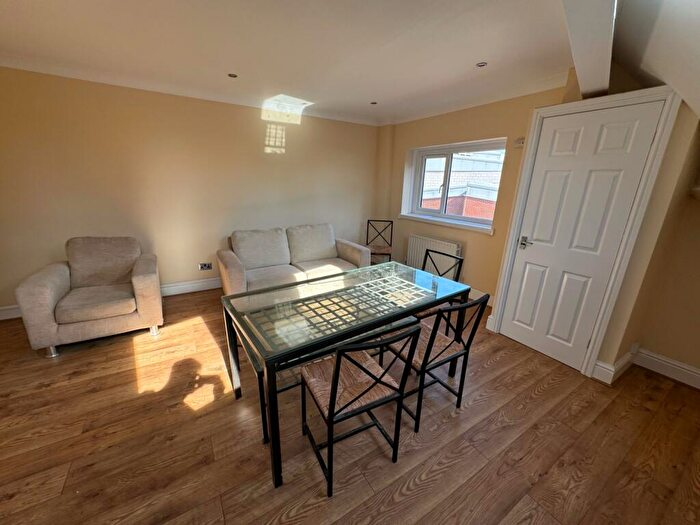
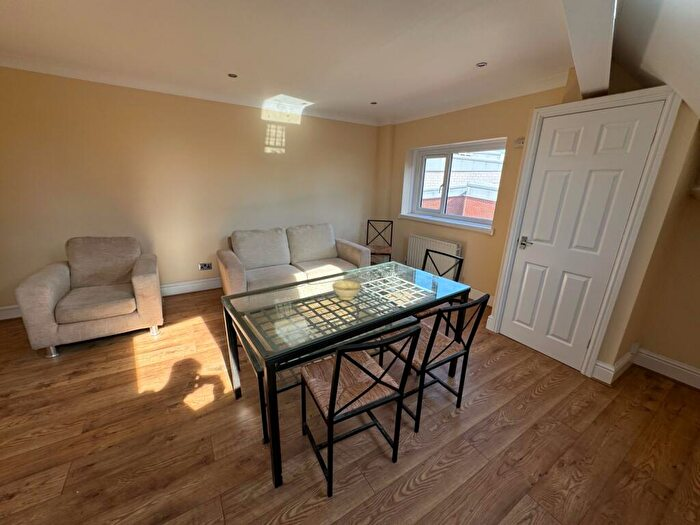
+ bowl (346, 291)
